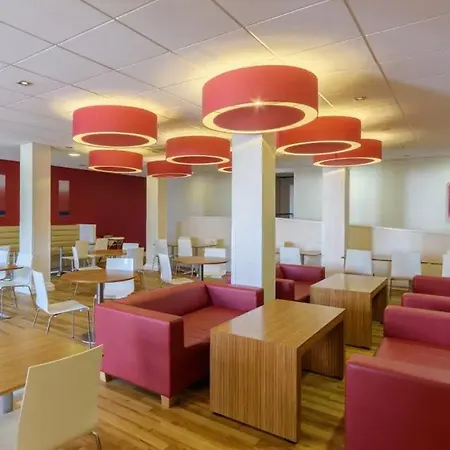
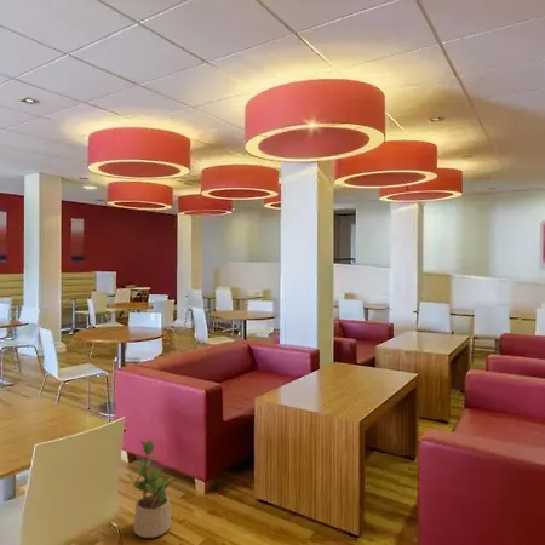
+ potted plant (154, 486)
